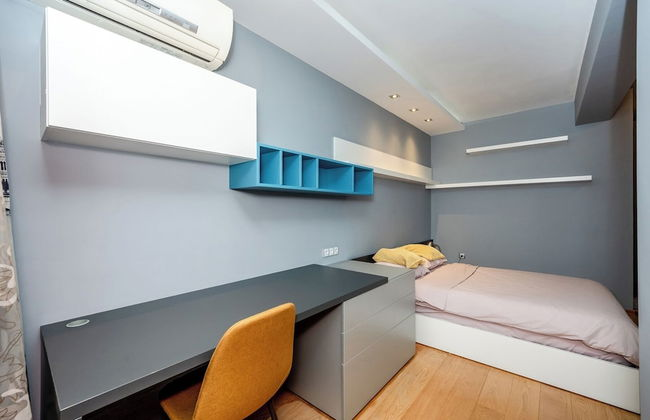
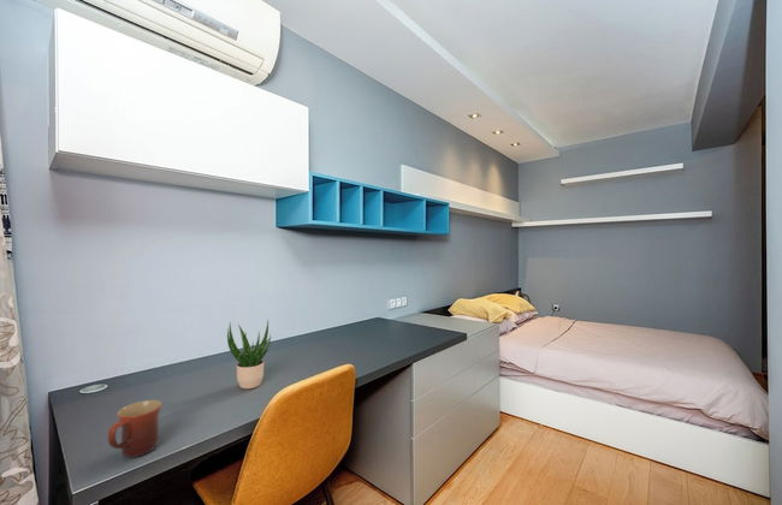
+ potted plant (248, 351)
+ mug (134, 432)
